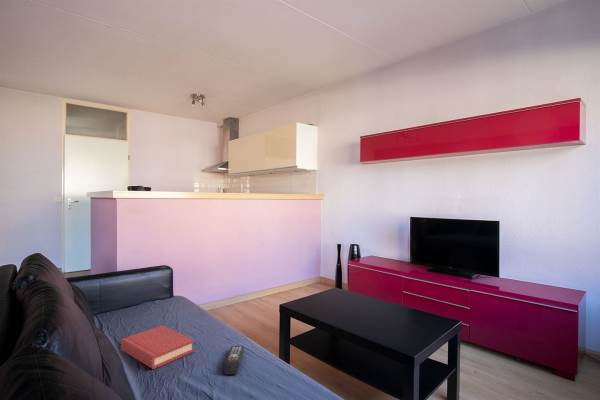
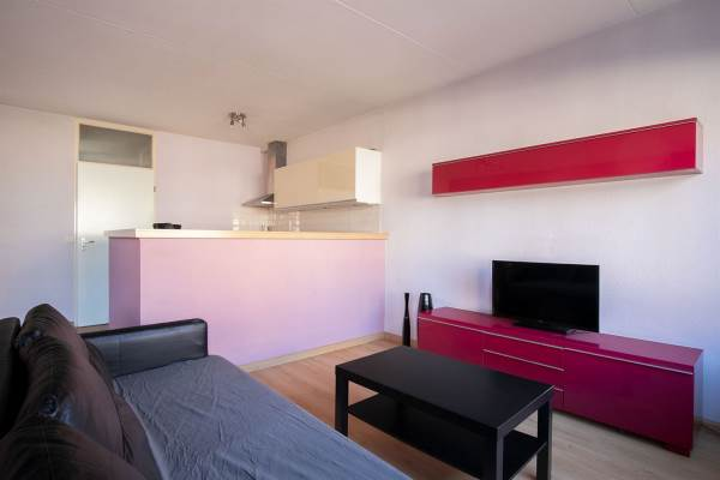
- remote control (234, 357)
- hardback book (157, 345)
